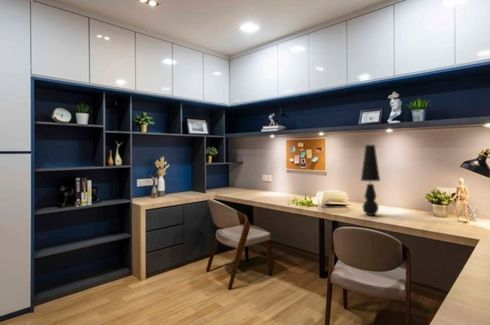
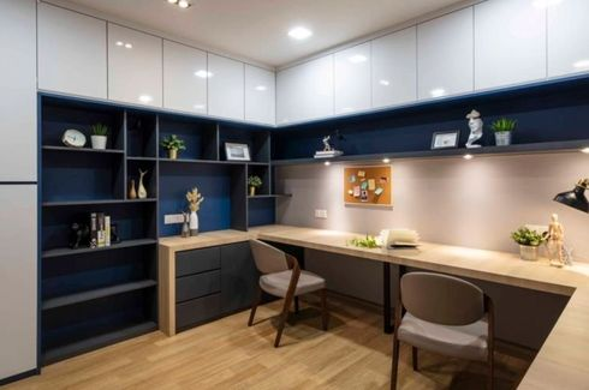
- table lamp (370, 180)
